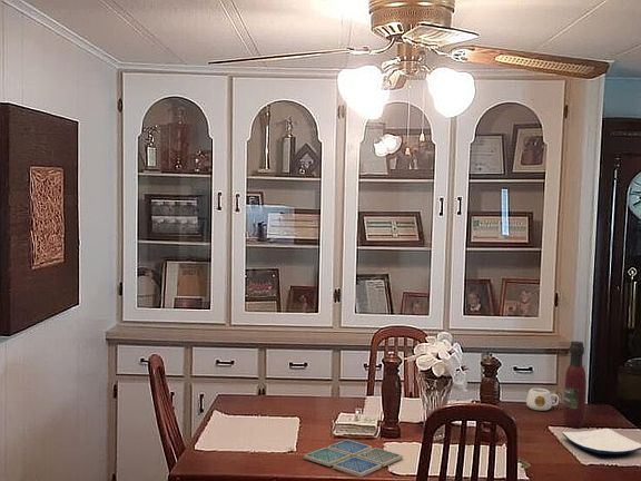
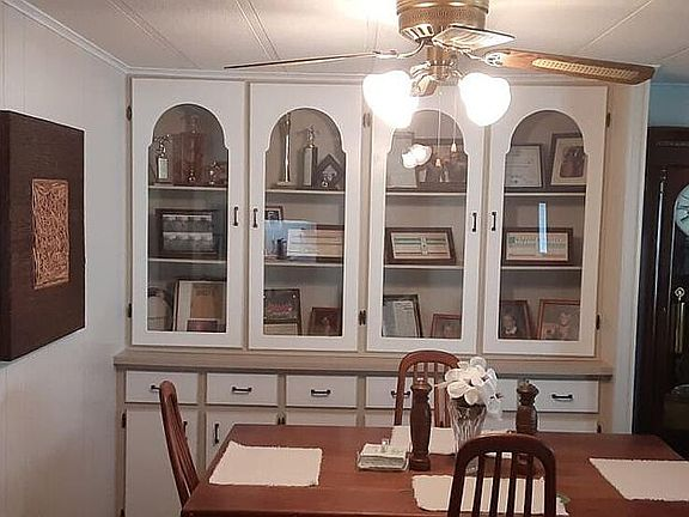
- drink coaster (353, 457)
- plate (602, 442)
- mug (542, 399)
- wine bottle (575, 383)
